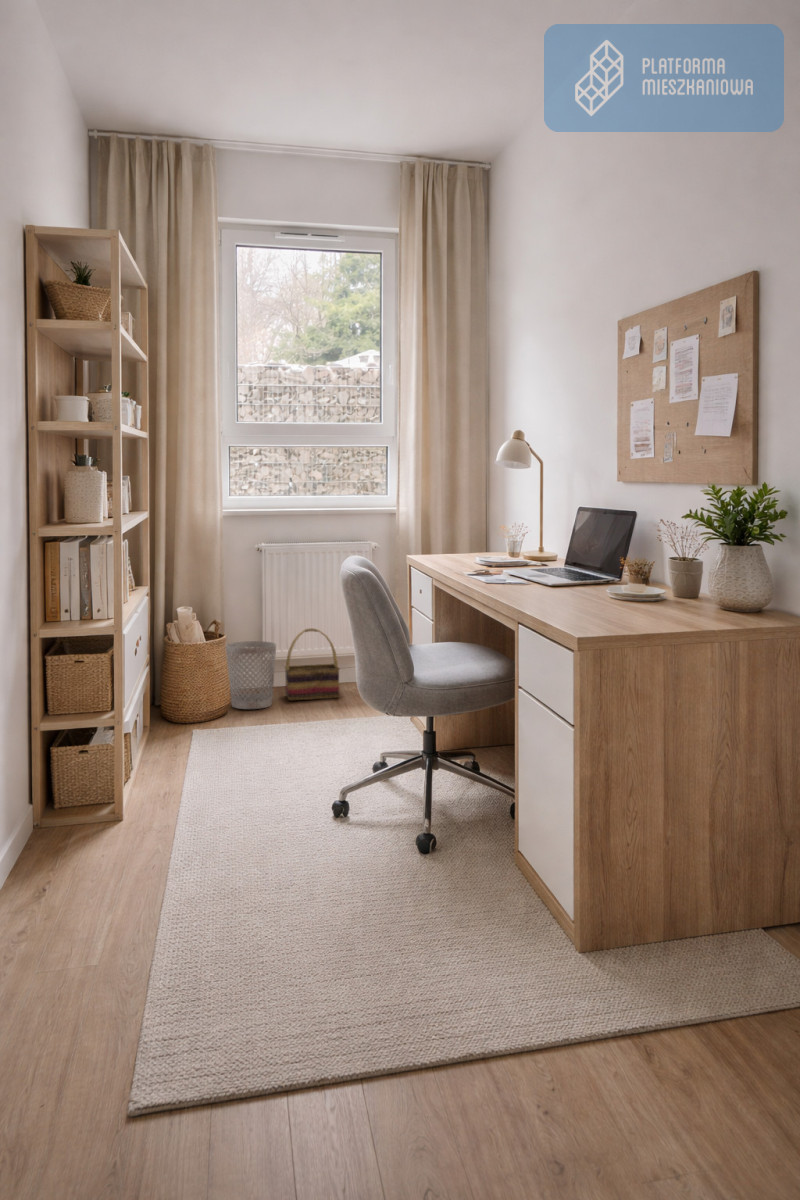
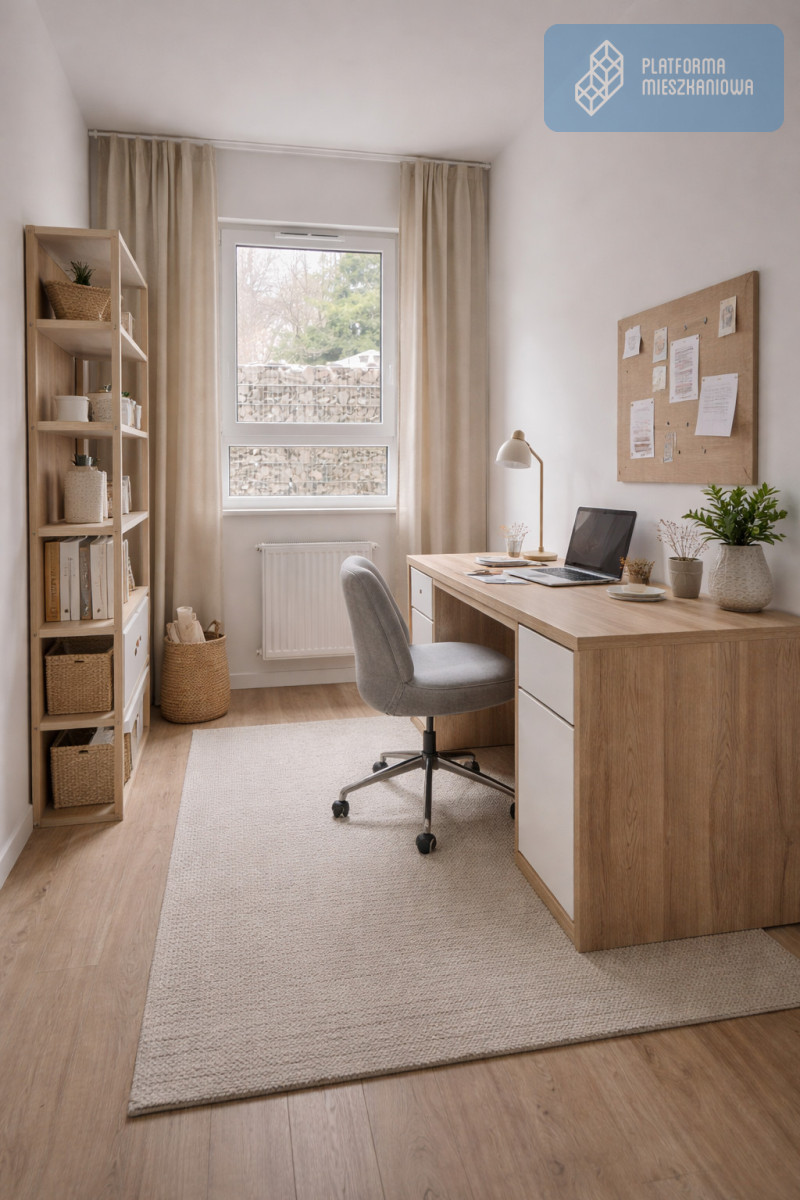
- basket (311, 665)
- wastebasket (251, 674)
